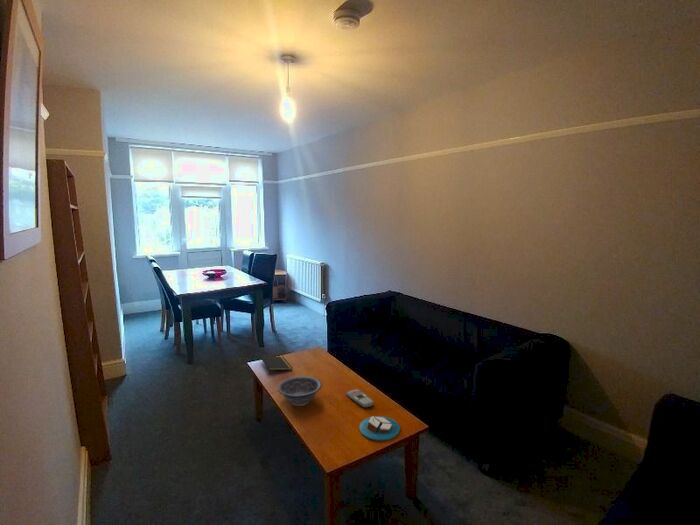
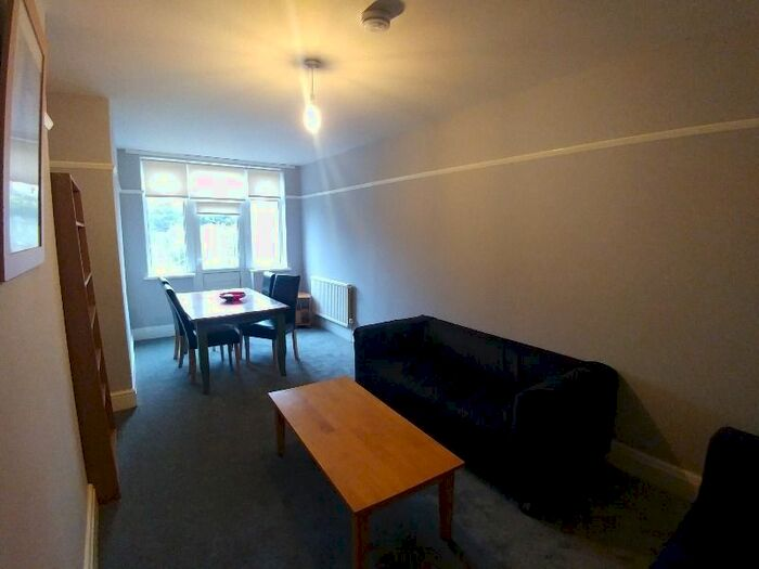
- notepad (276, 362)
- candle (379, 421)
- decorative bowl (300, 393)
- remote control (360, 398)
